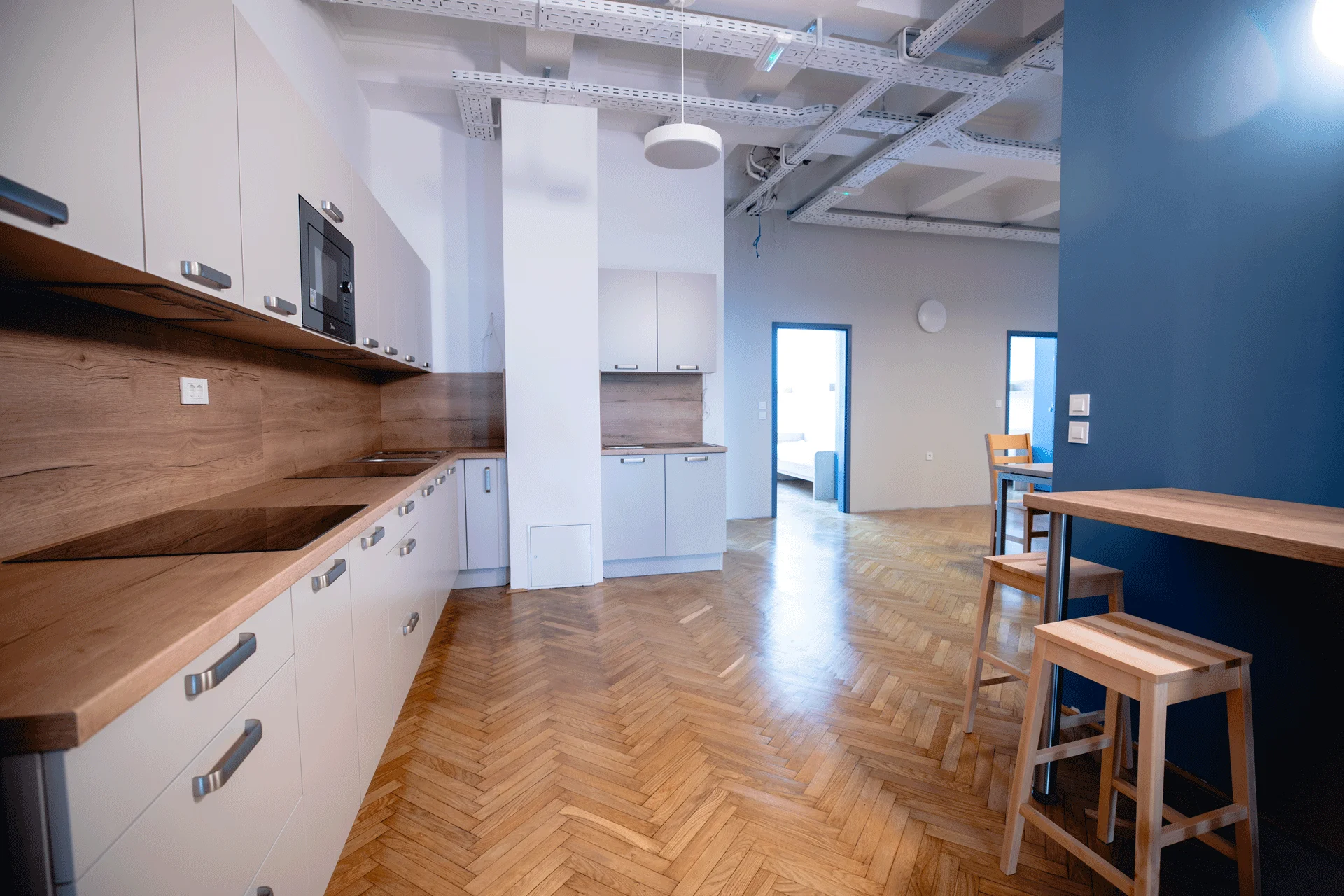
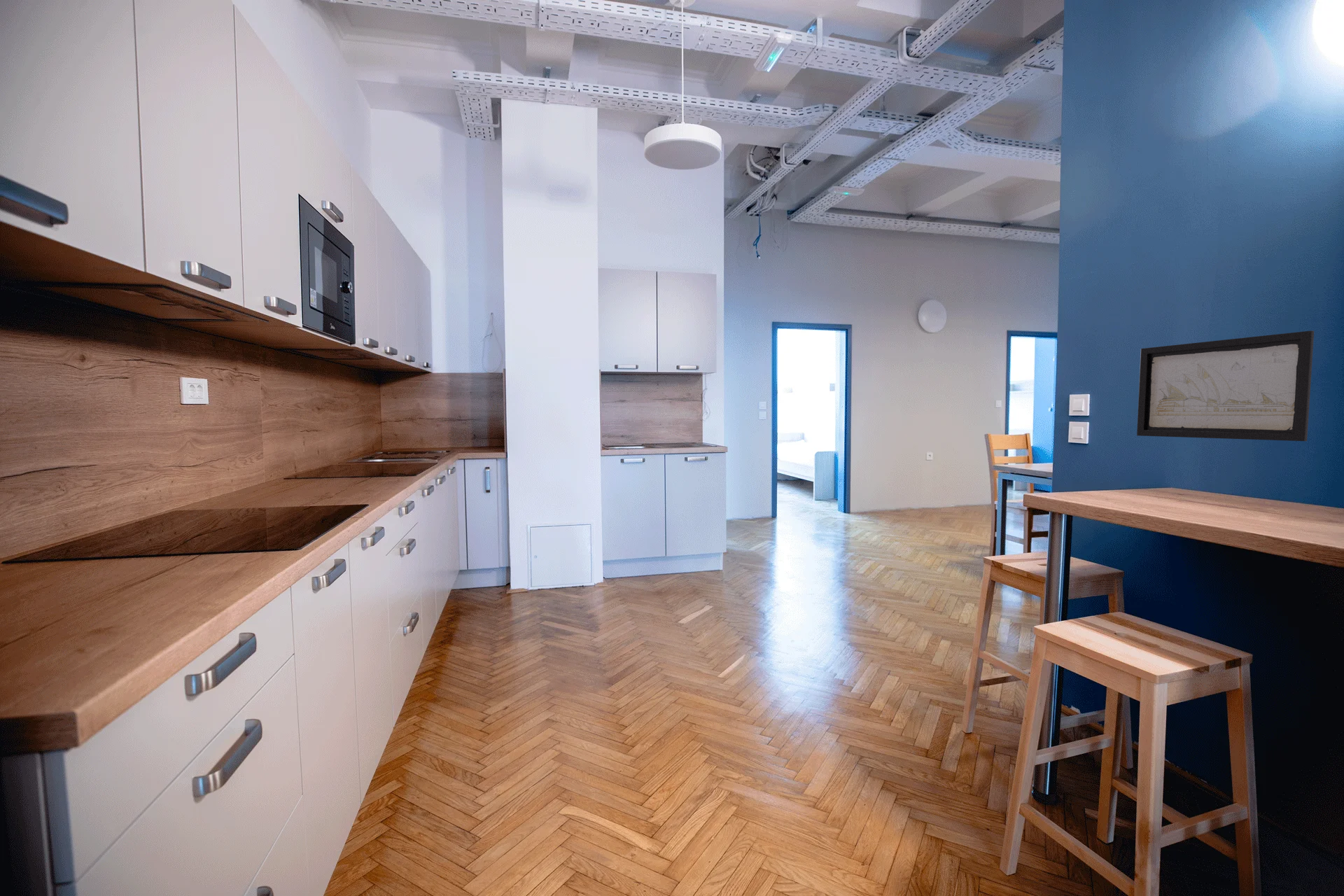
+ wall art (1214, 389)
